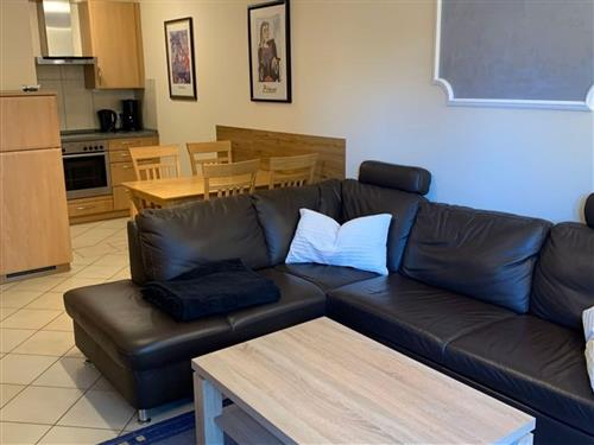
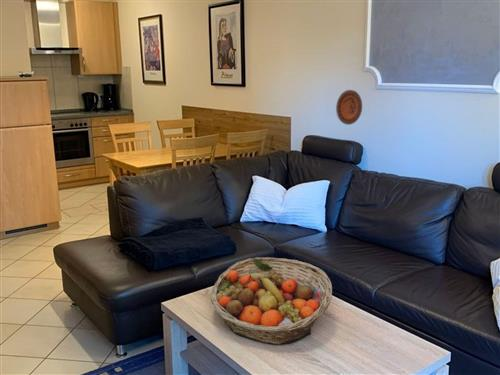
+ decorative plate (349, 107)
+ fruit basket (270, 298)
